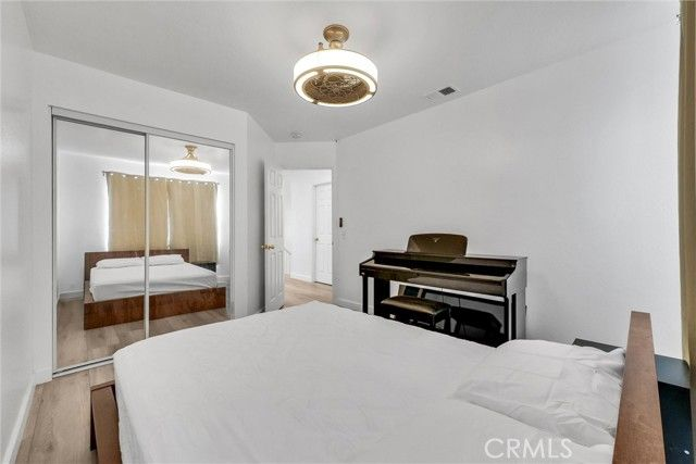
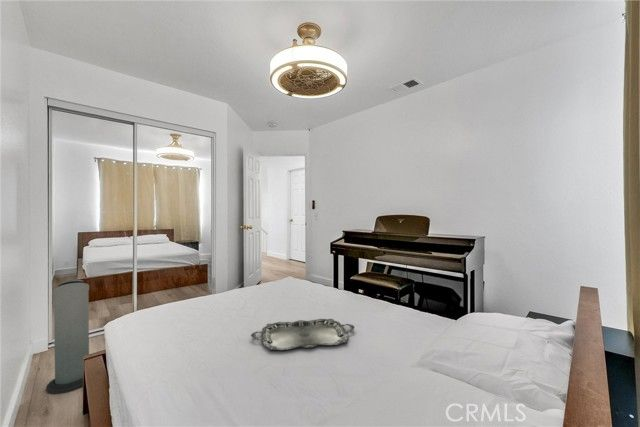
+ serving tray (304, 332)
+ air purifier (72, 330)
